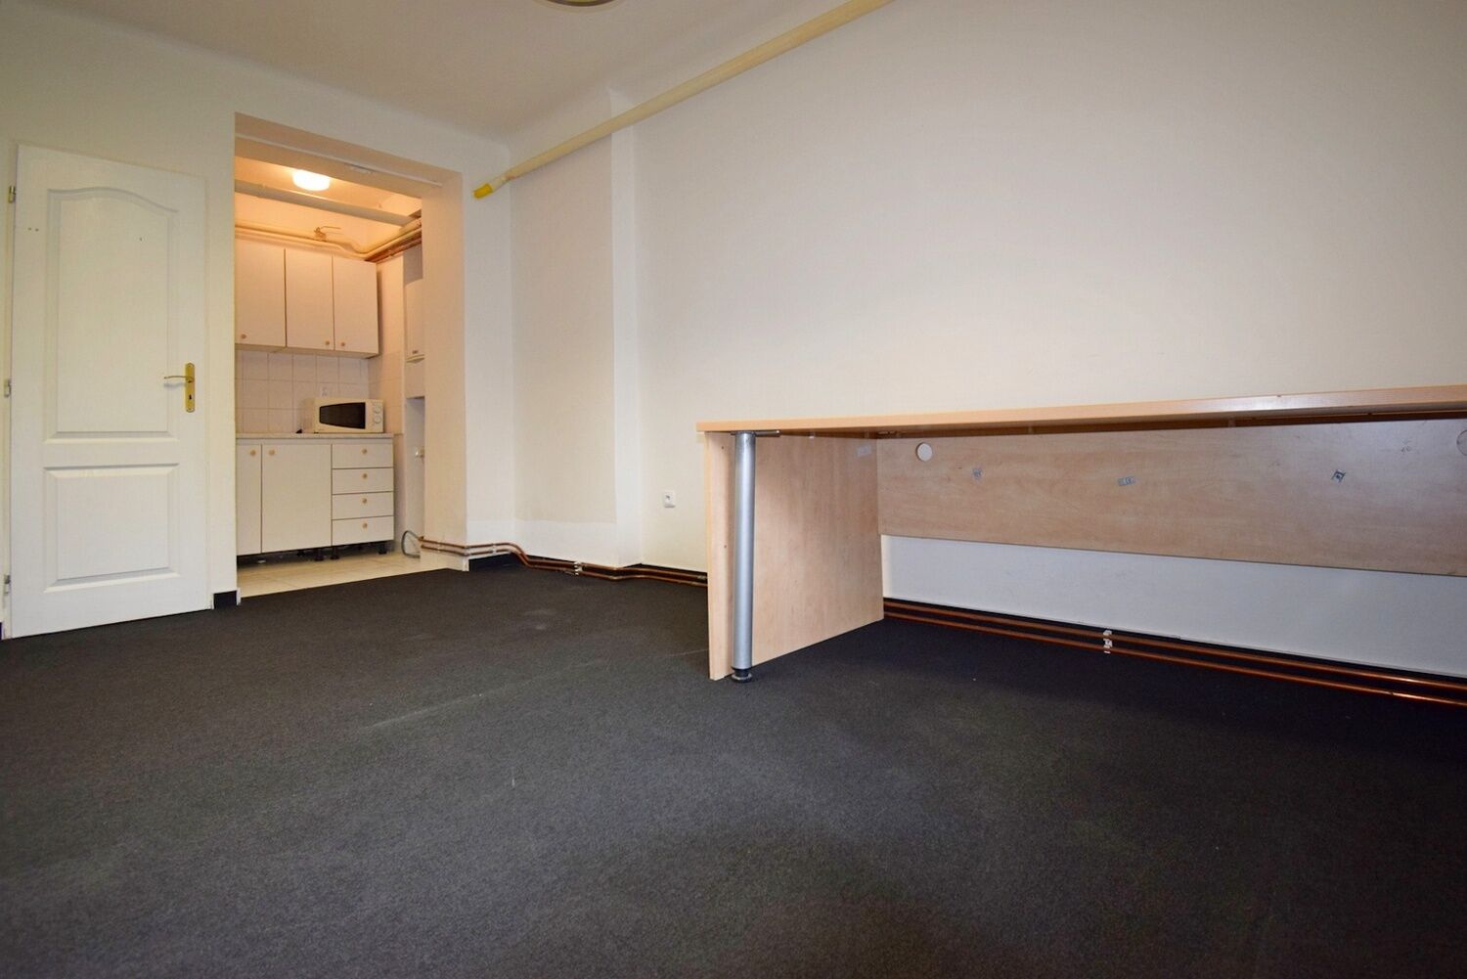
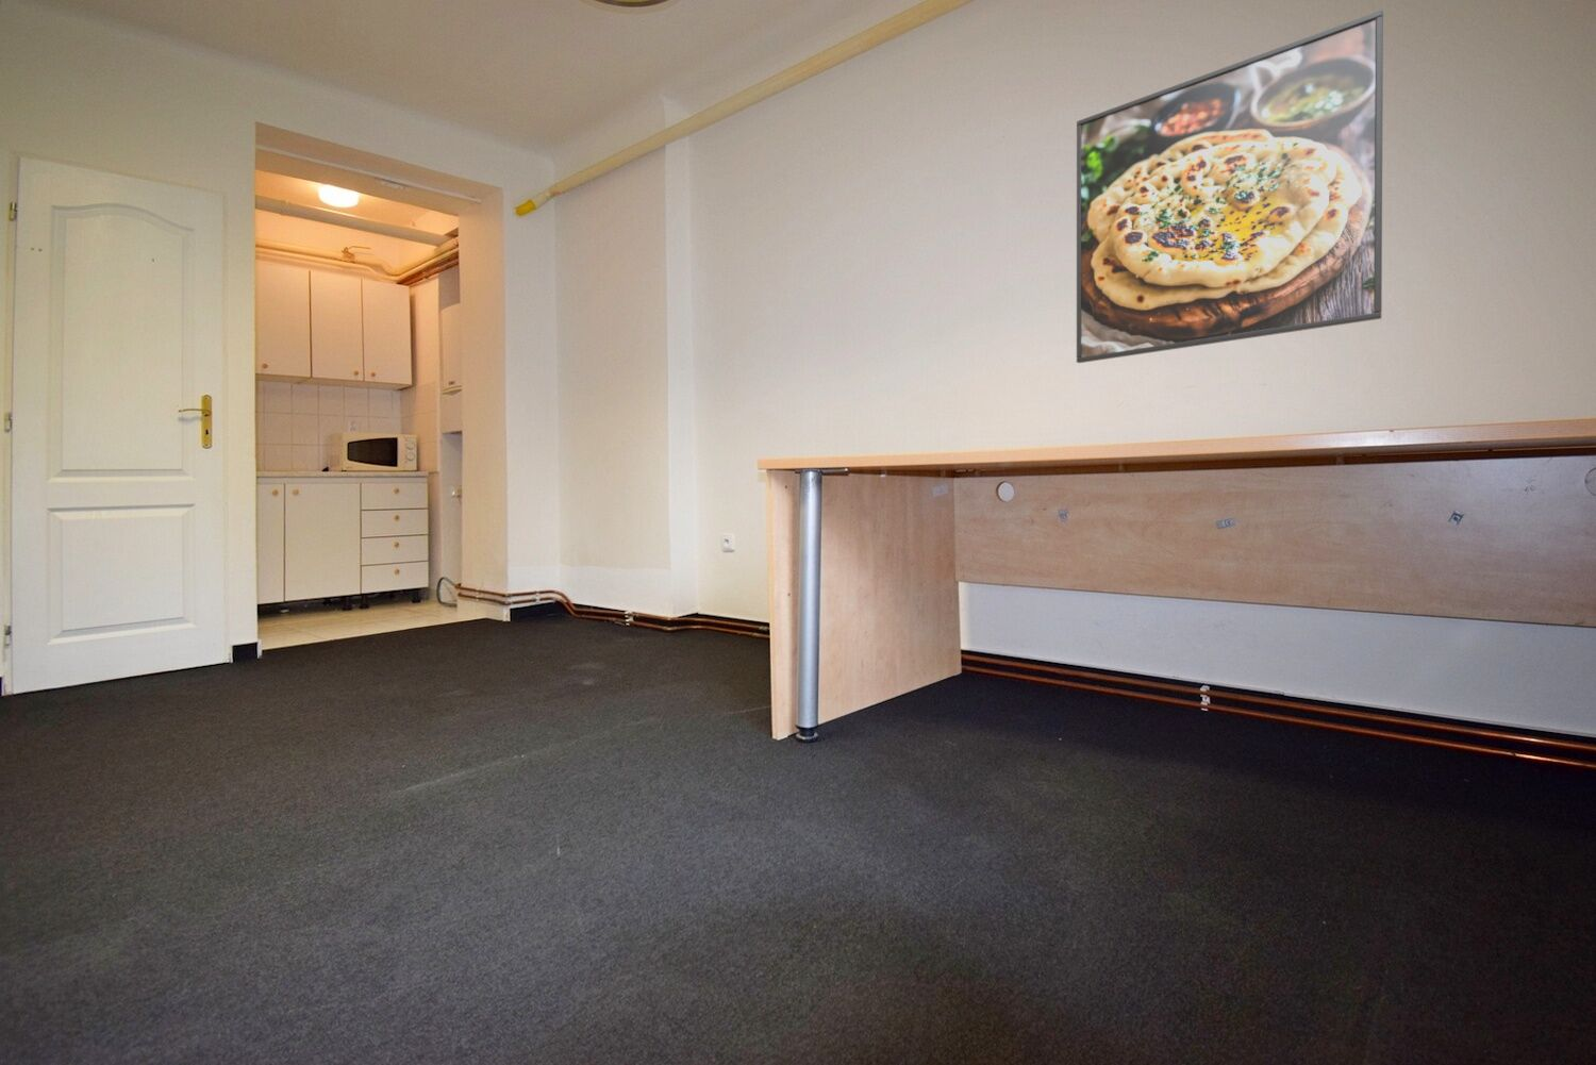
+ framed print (1211, 208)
